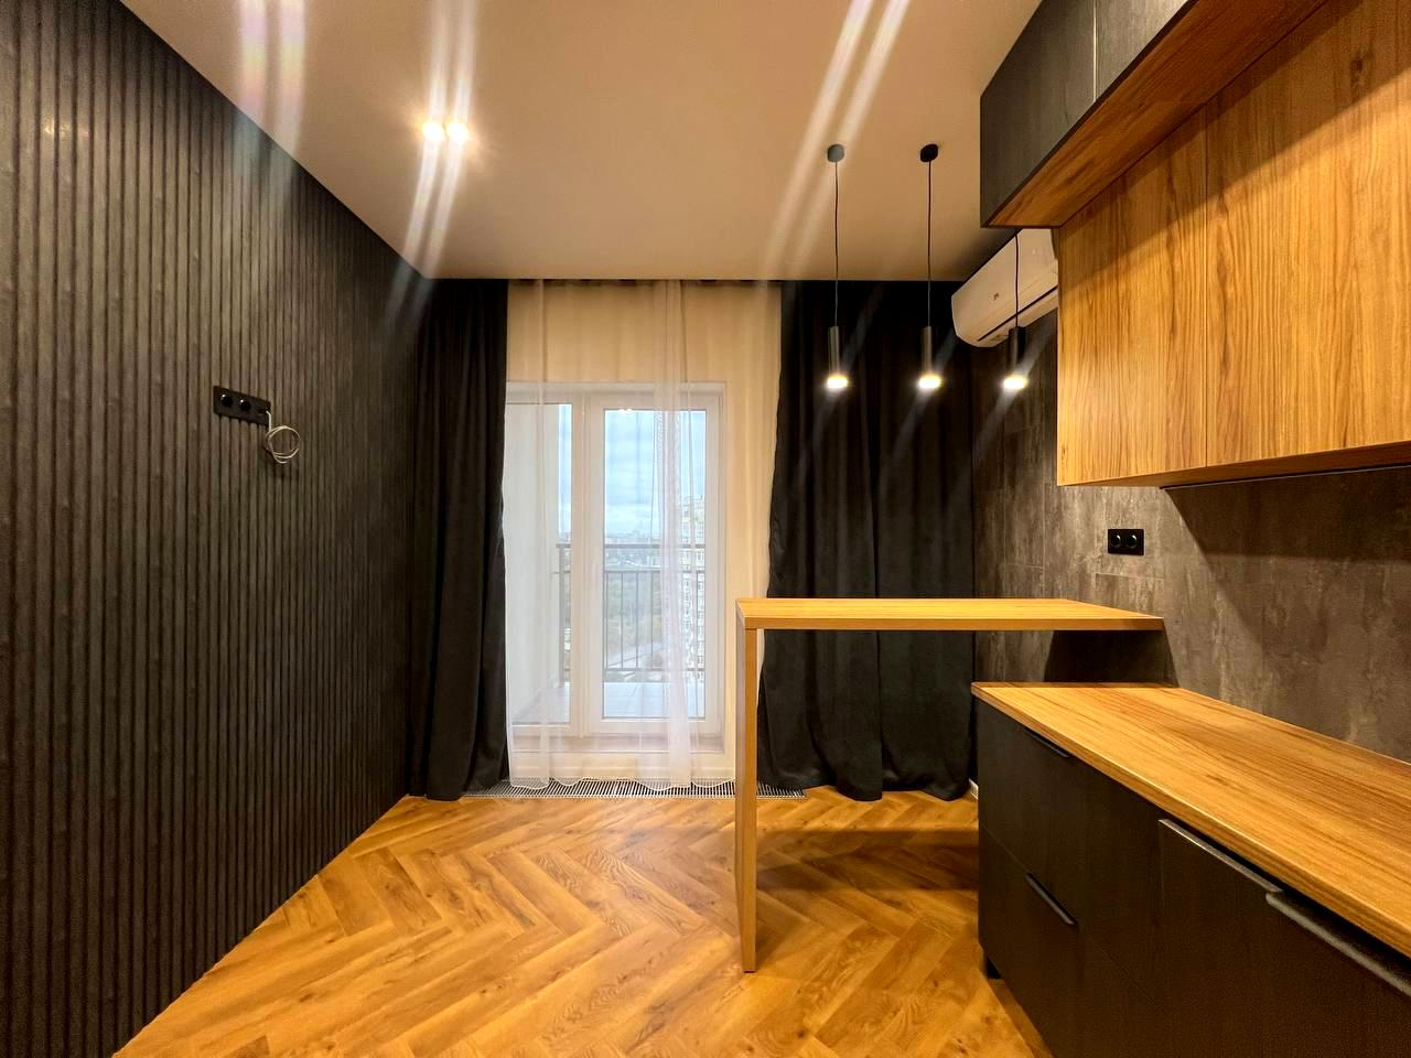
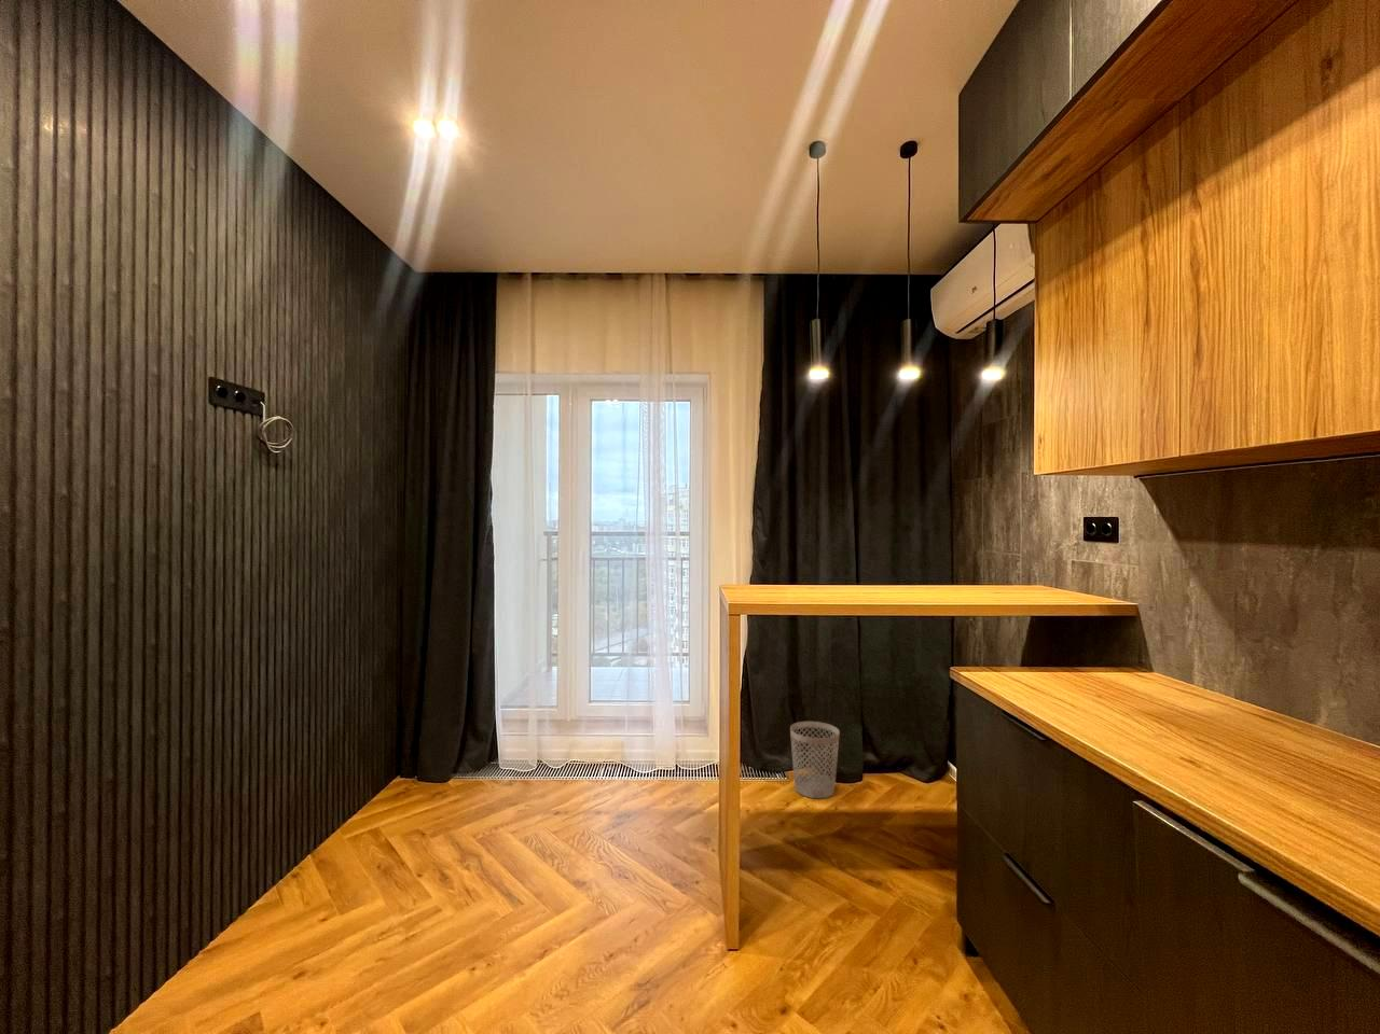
+ wastebasket (814, 759)
